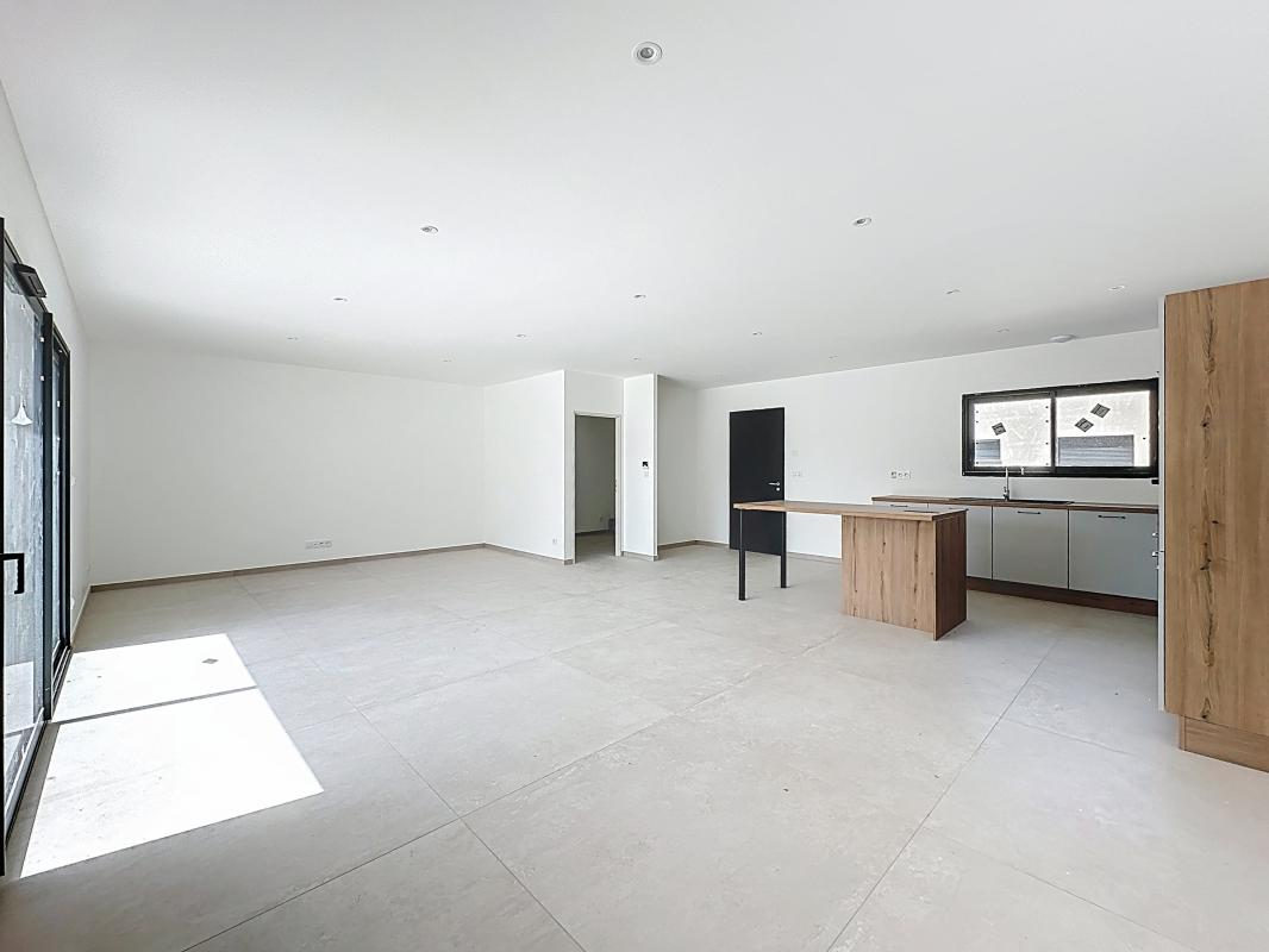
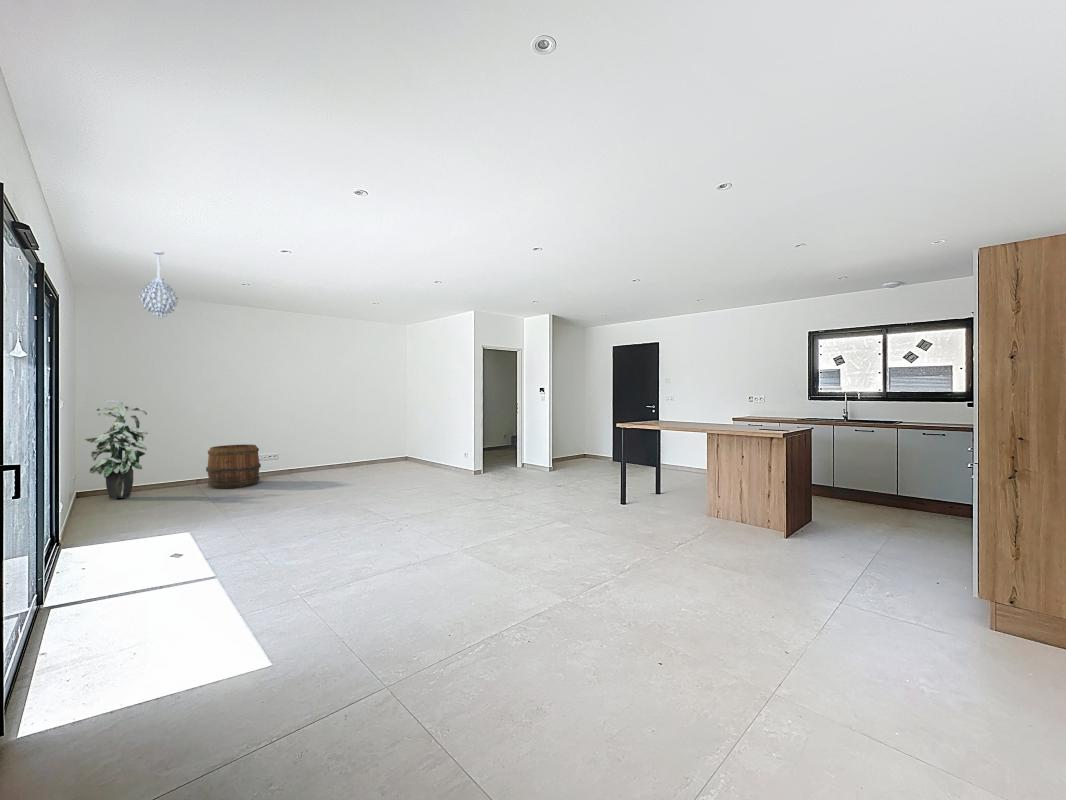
+ chandelier (158, 285)
+ indoor plant (117, 448)
+ barrel (234, 465)
